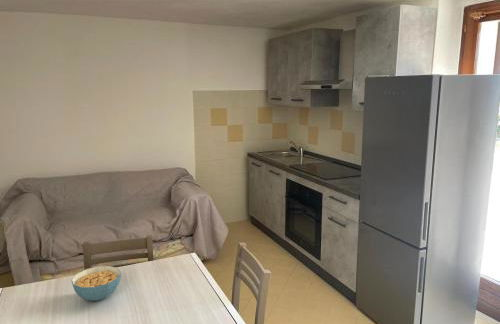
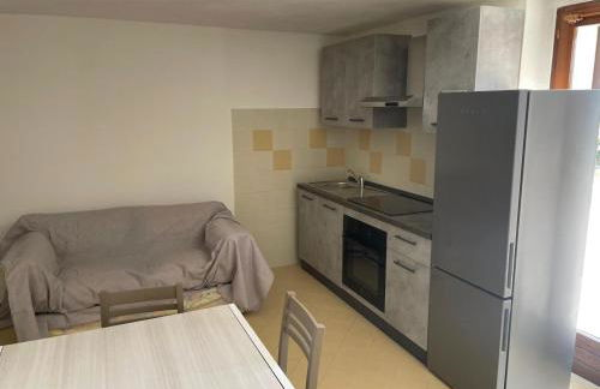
- cereal bowl (97, 286)
